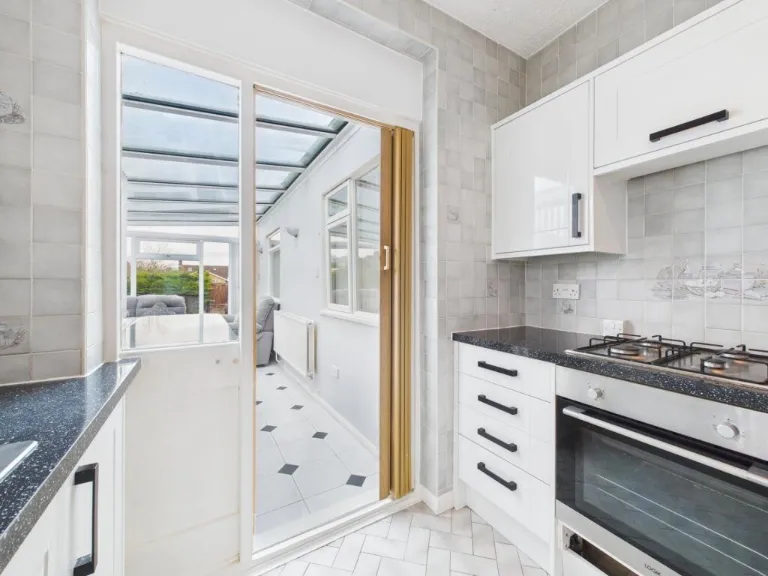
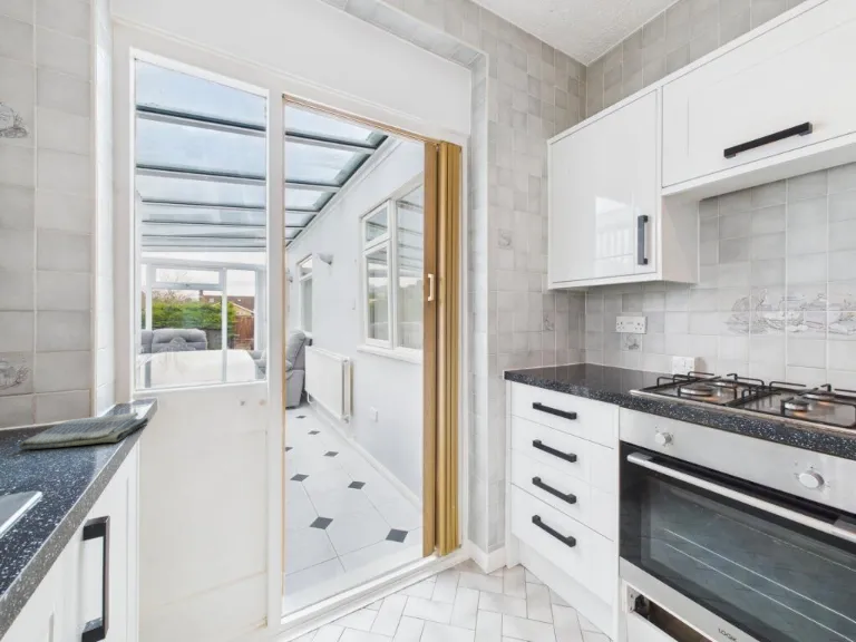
+ dish towel (91, 428)
